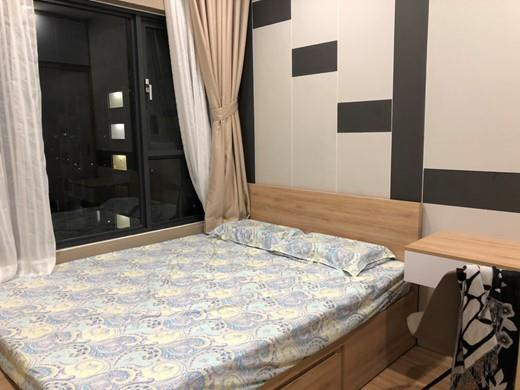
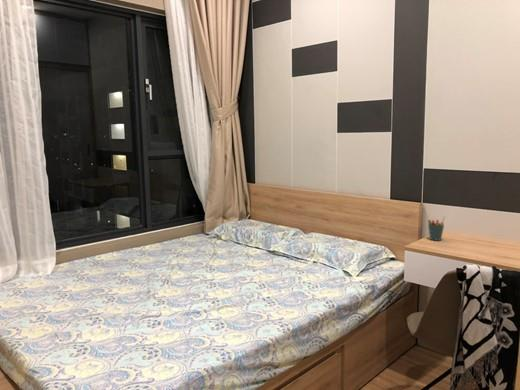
+ pen holder (436, 228)
